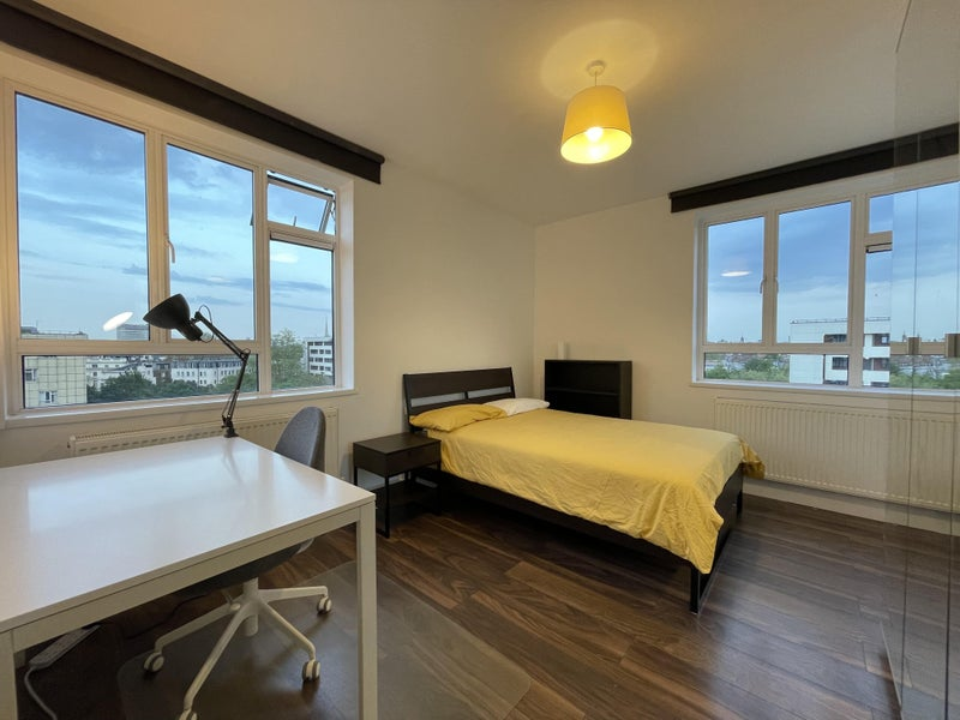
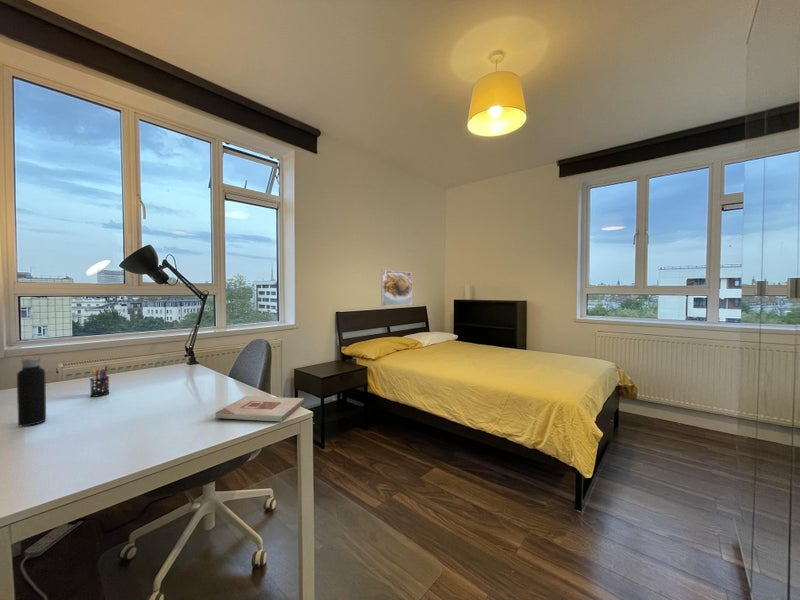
+ water bottle (31, 387)
+ wooden plaque (262, 407)
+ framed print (397, 288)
+ pen holder (102, 379)
